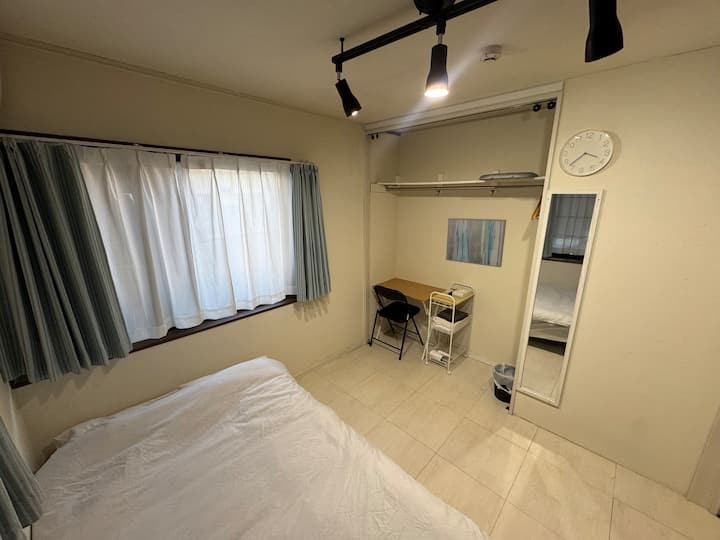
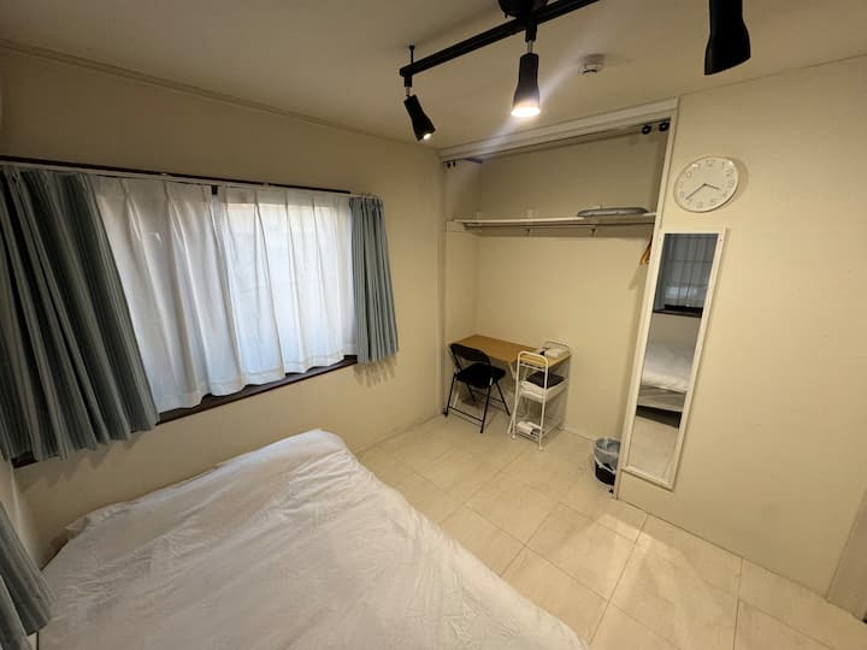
- wall art (473, 241)
